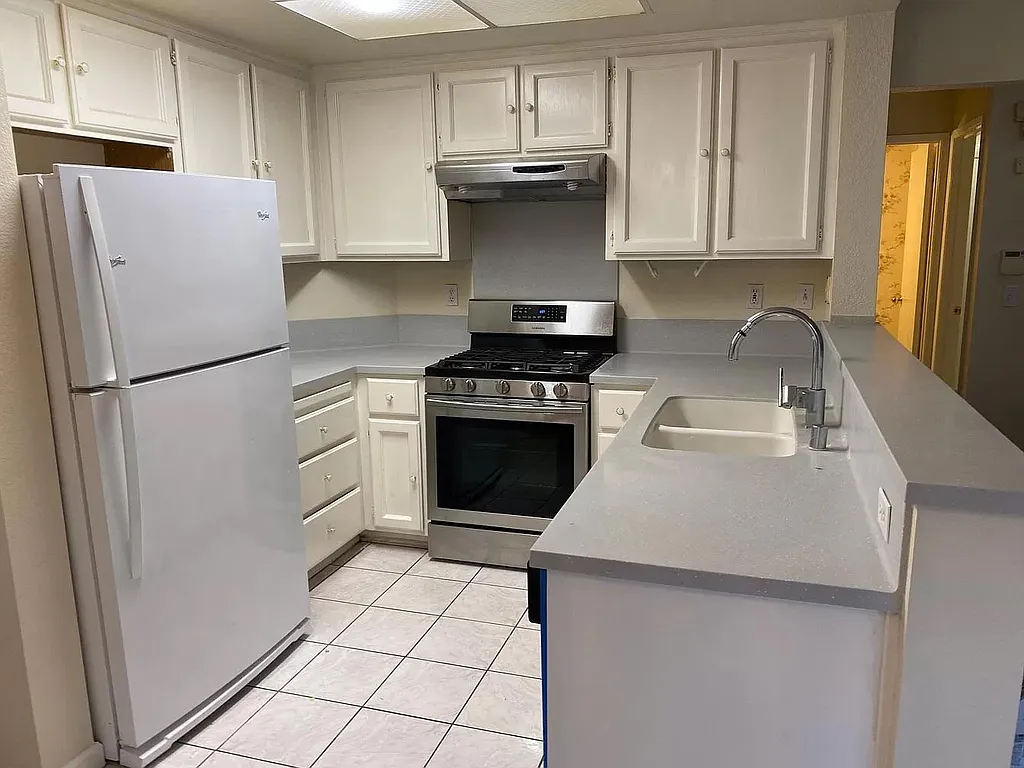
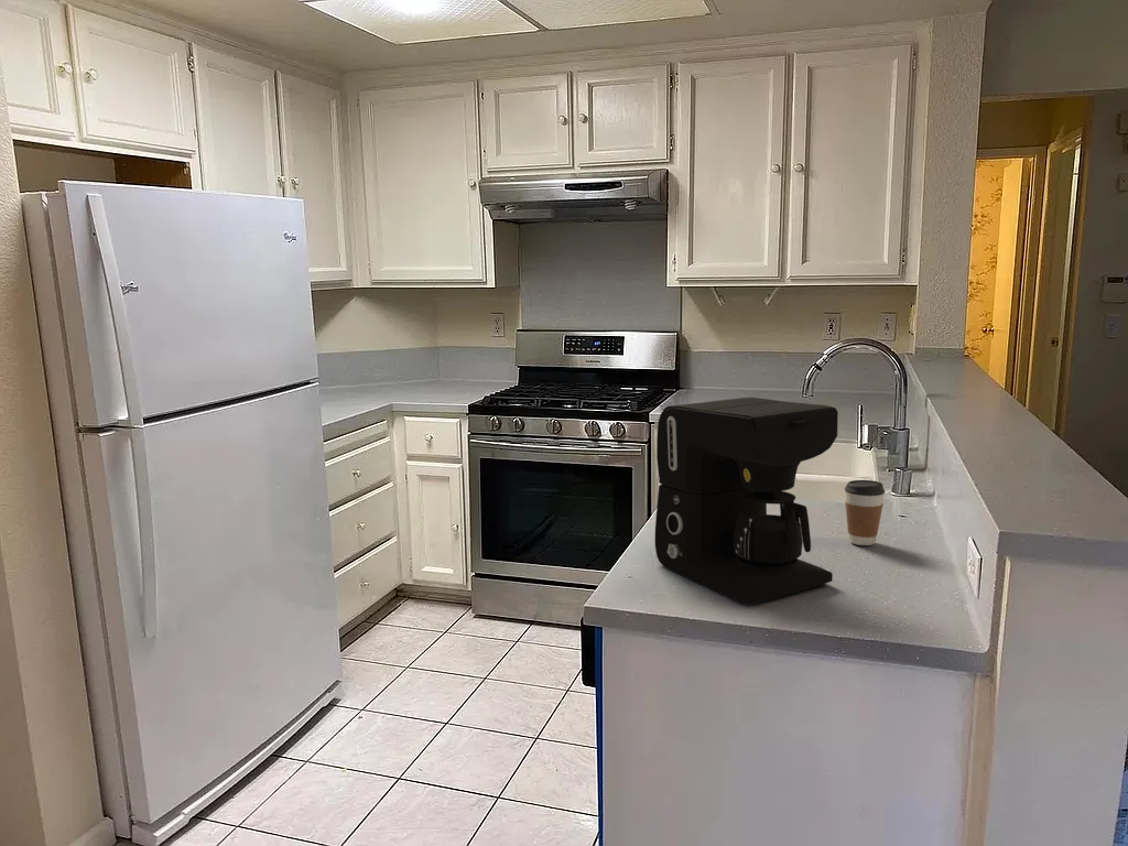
+ coffee maker (746, 491)
+ coffee cup (863, 512)
